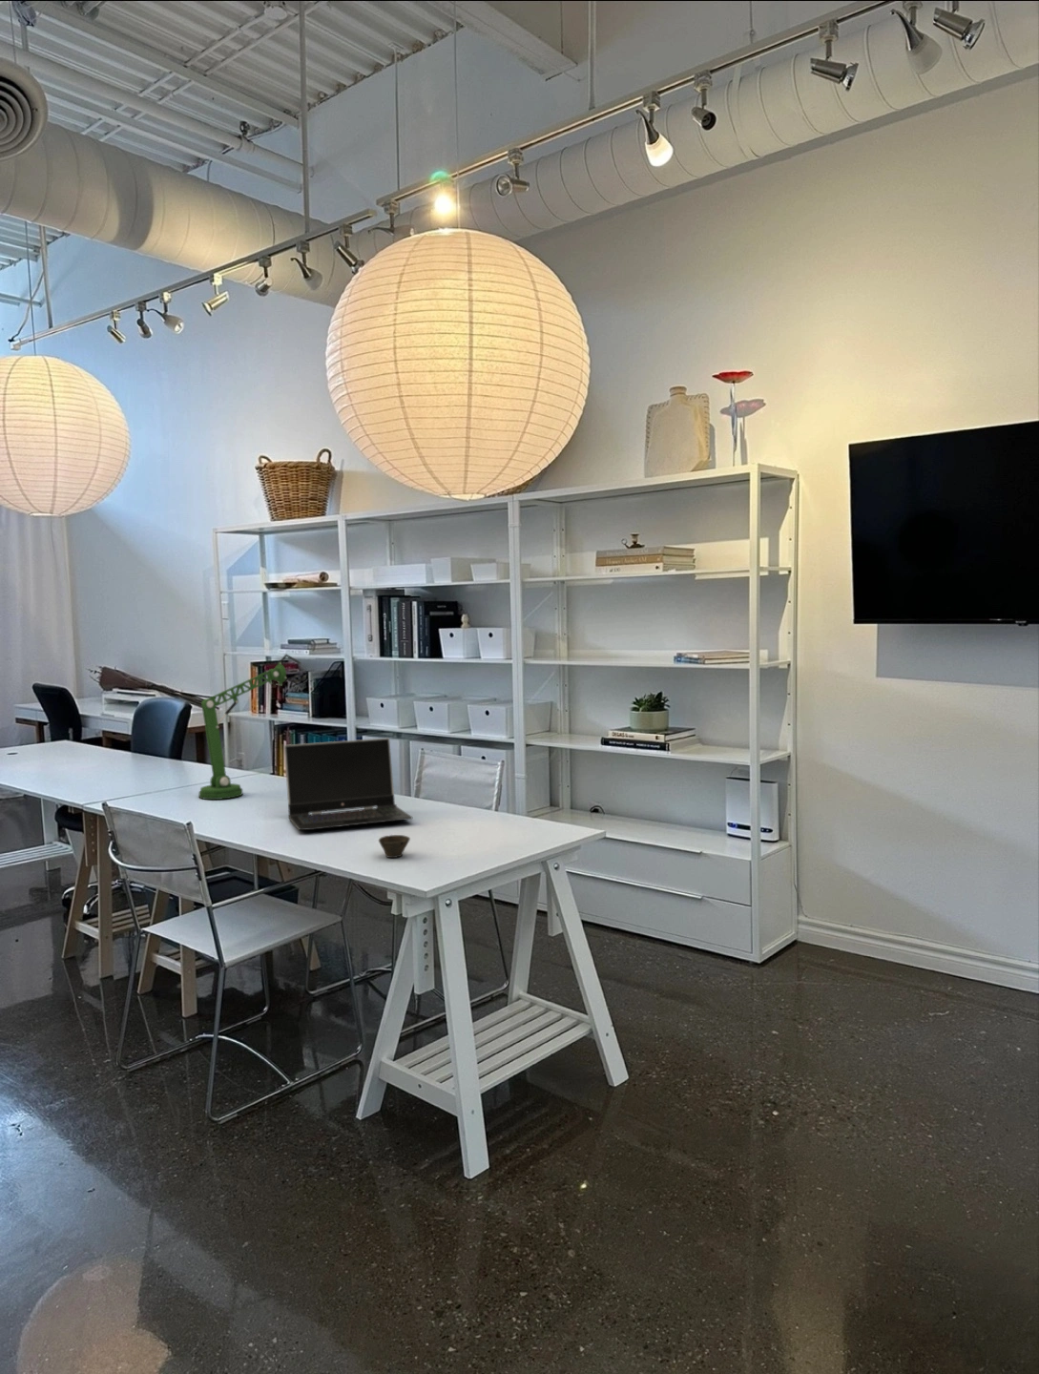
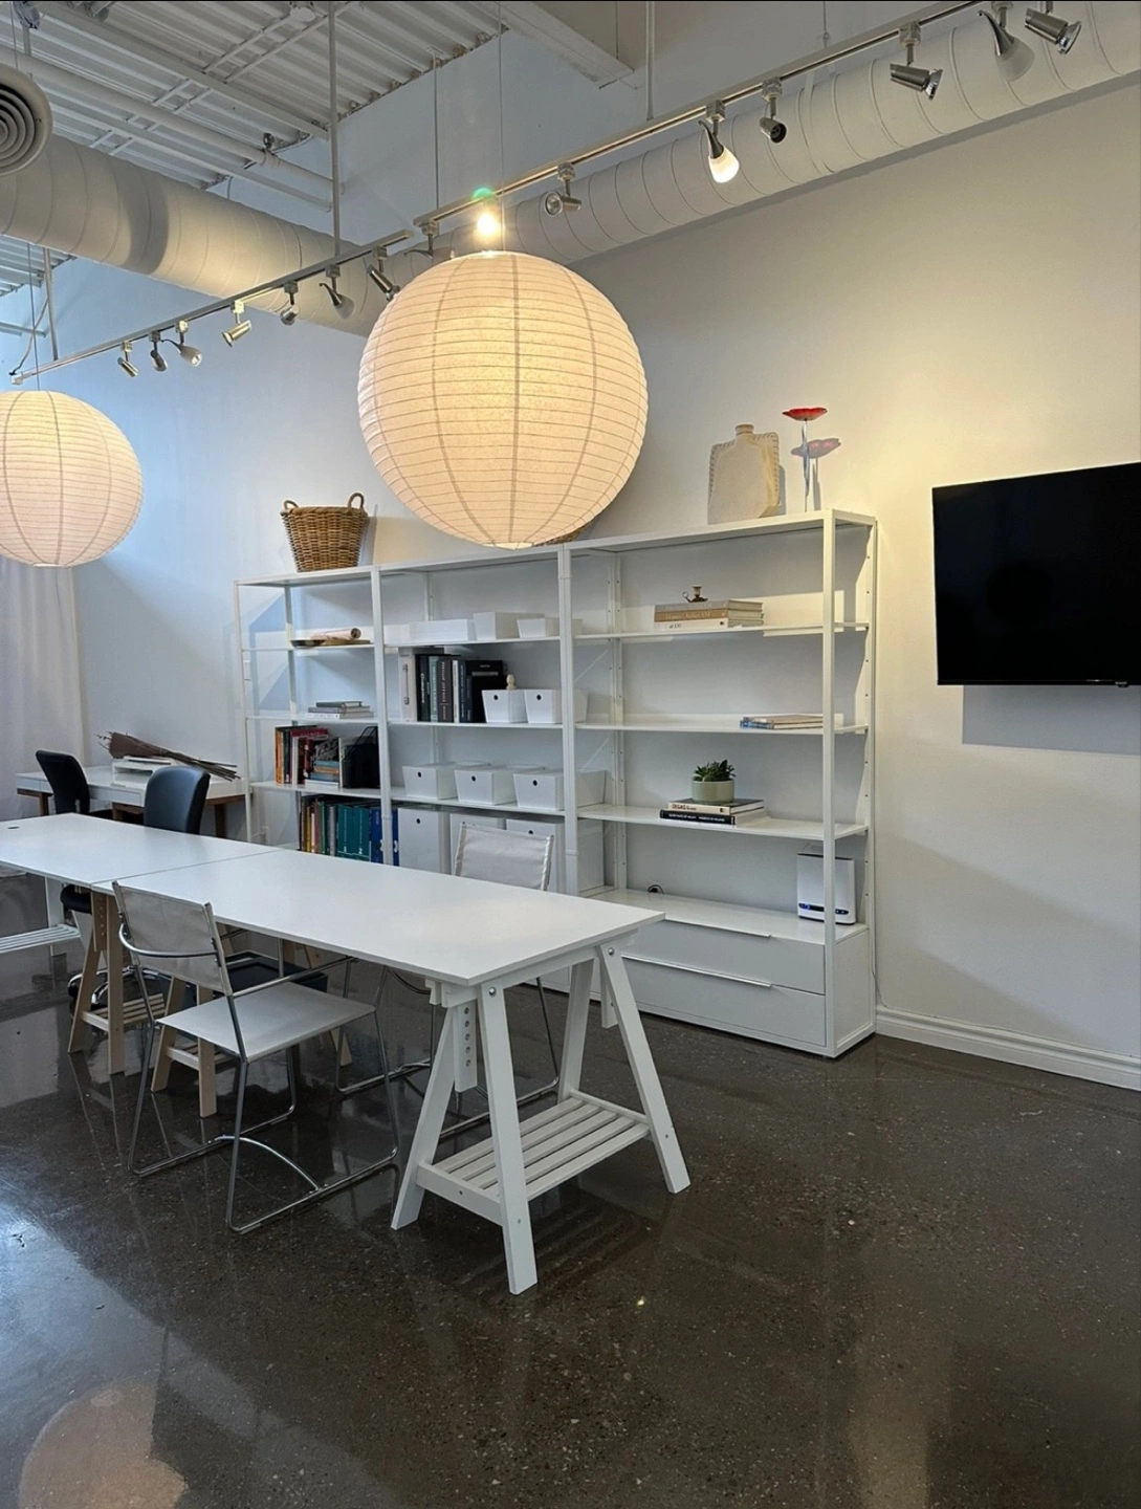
- laptop computer (346, 782)
- desk lamp (235, 705)
- cup (396, 847)
